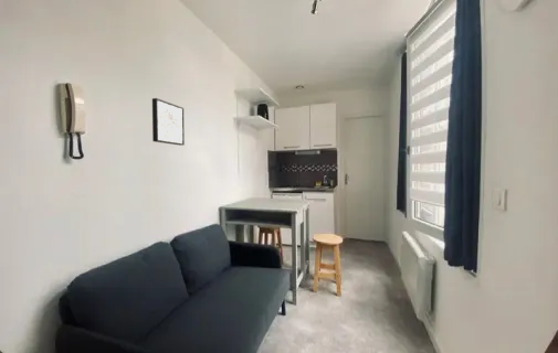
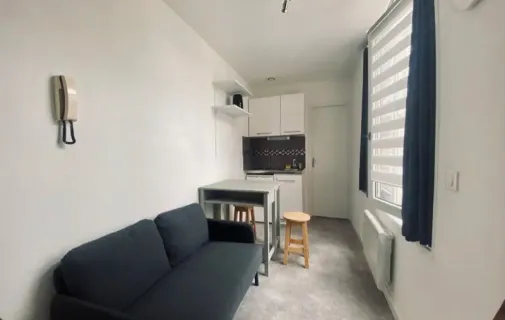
- wall art (169, 124)
